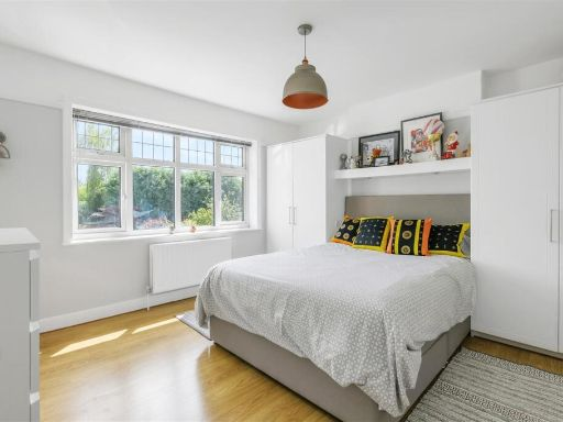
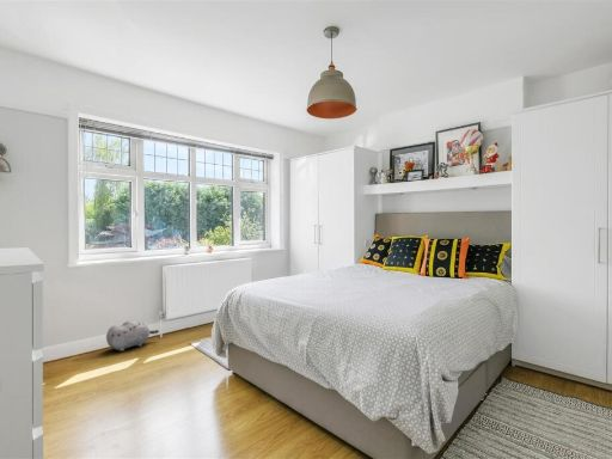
+ plush toy (133, 332)
